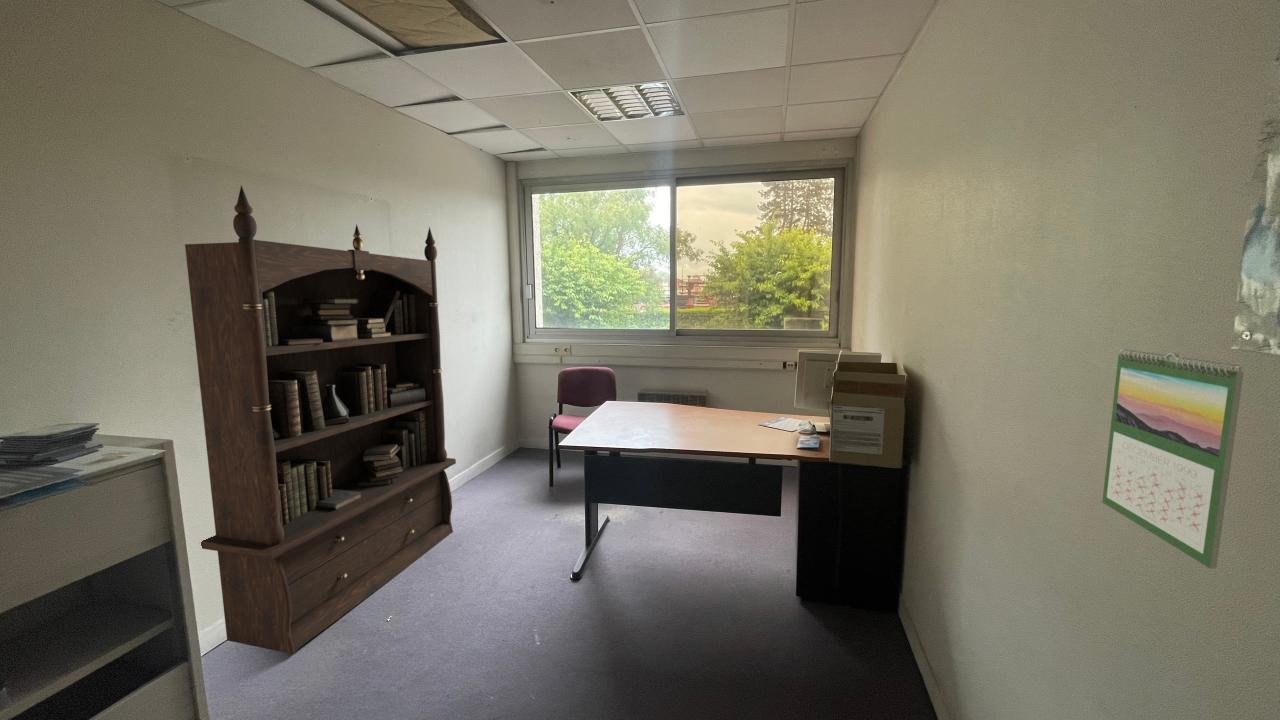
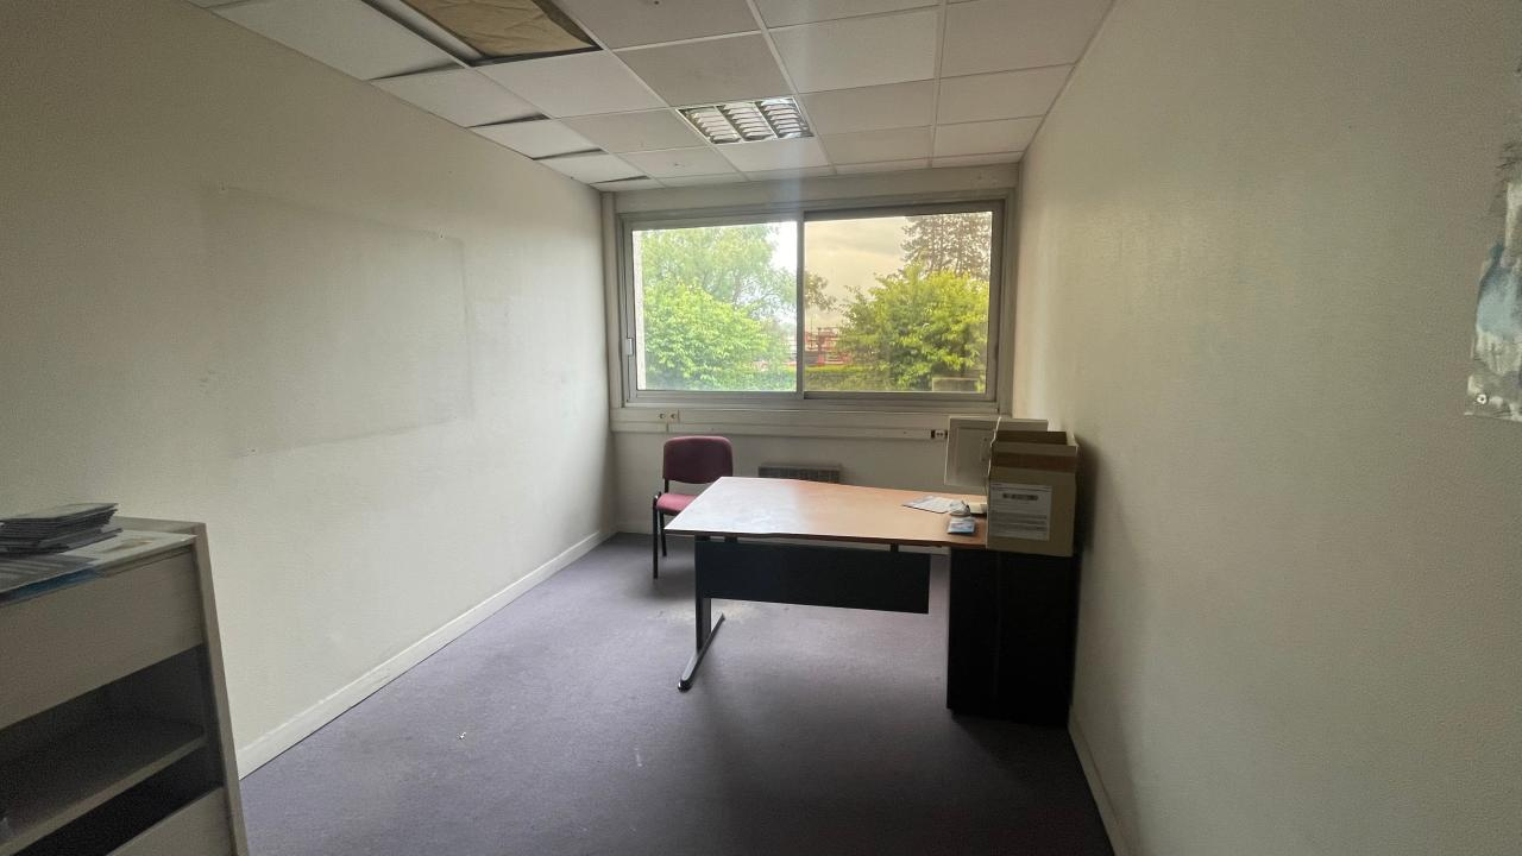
- calendar (1161, 443)
- bookcase (347, 401)
